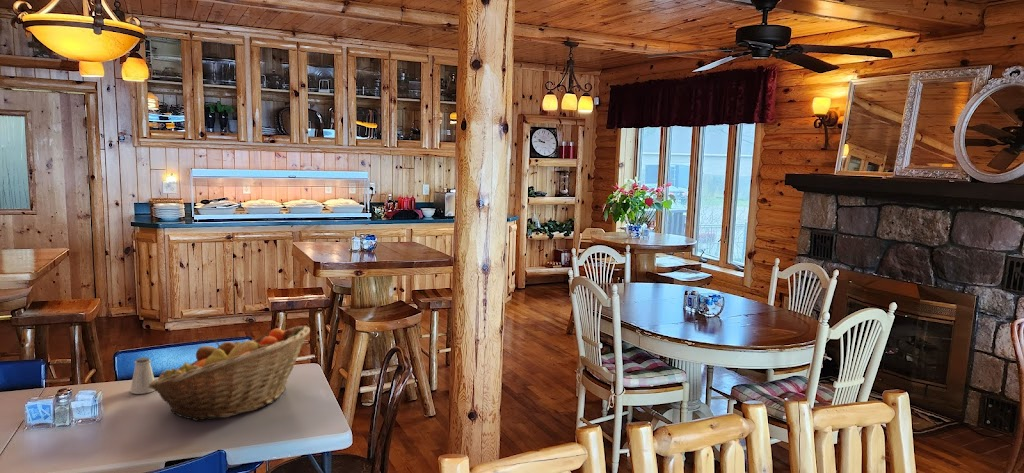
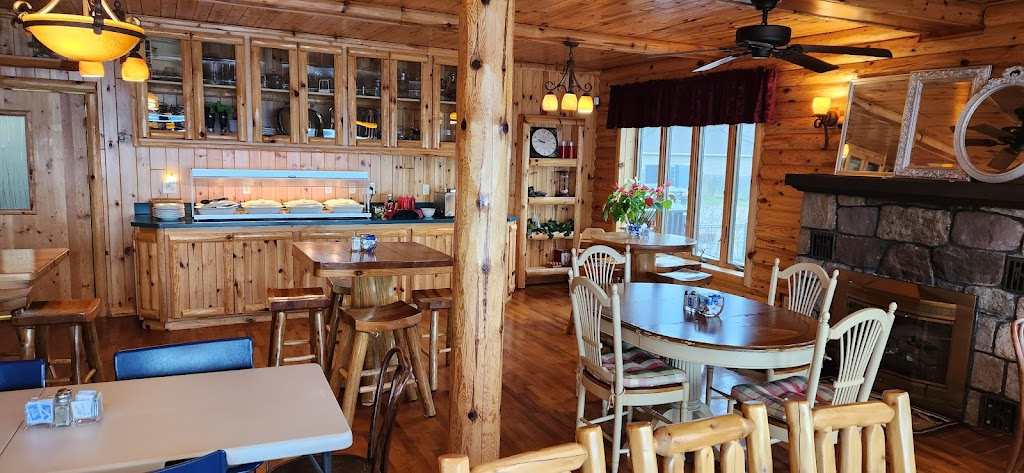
- saltshaker (143, 374)
- fruit basket (236, 366)
